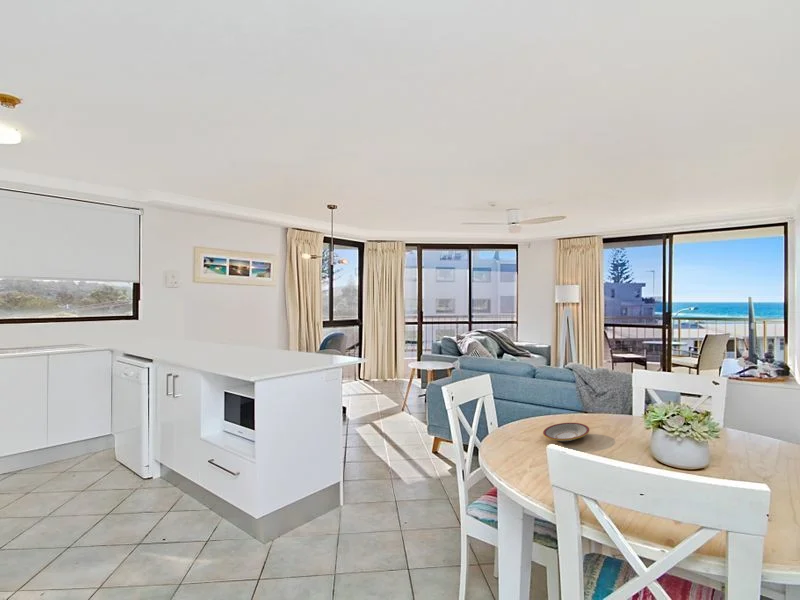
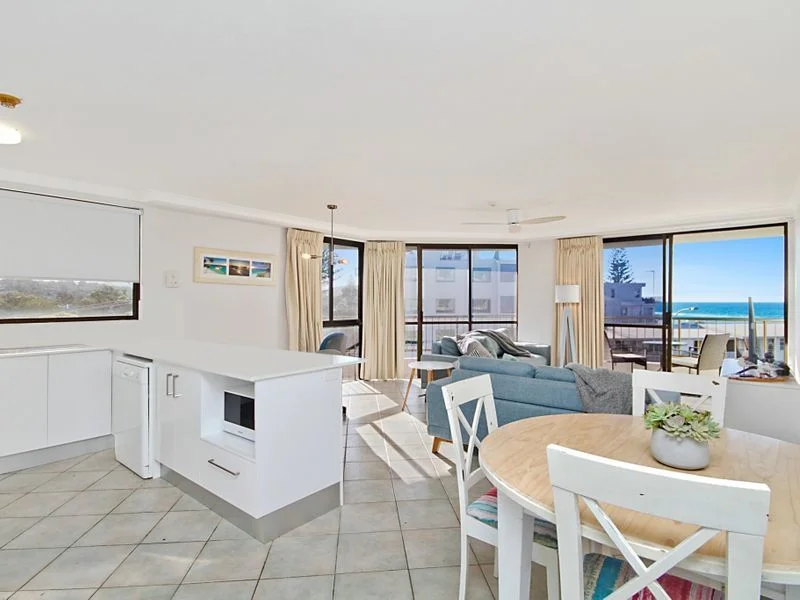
- plate (566, 433)
